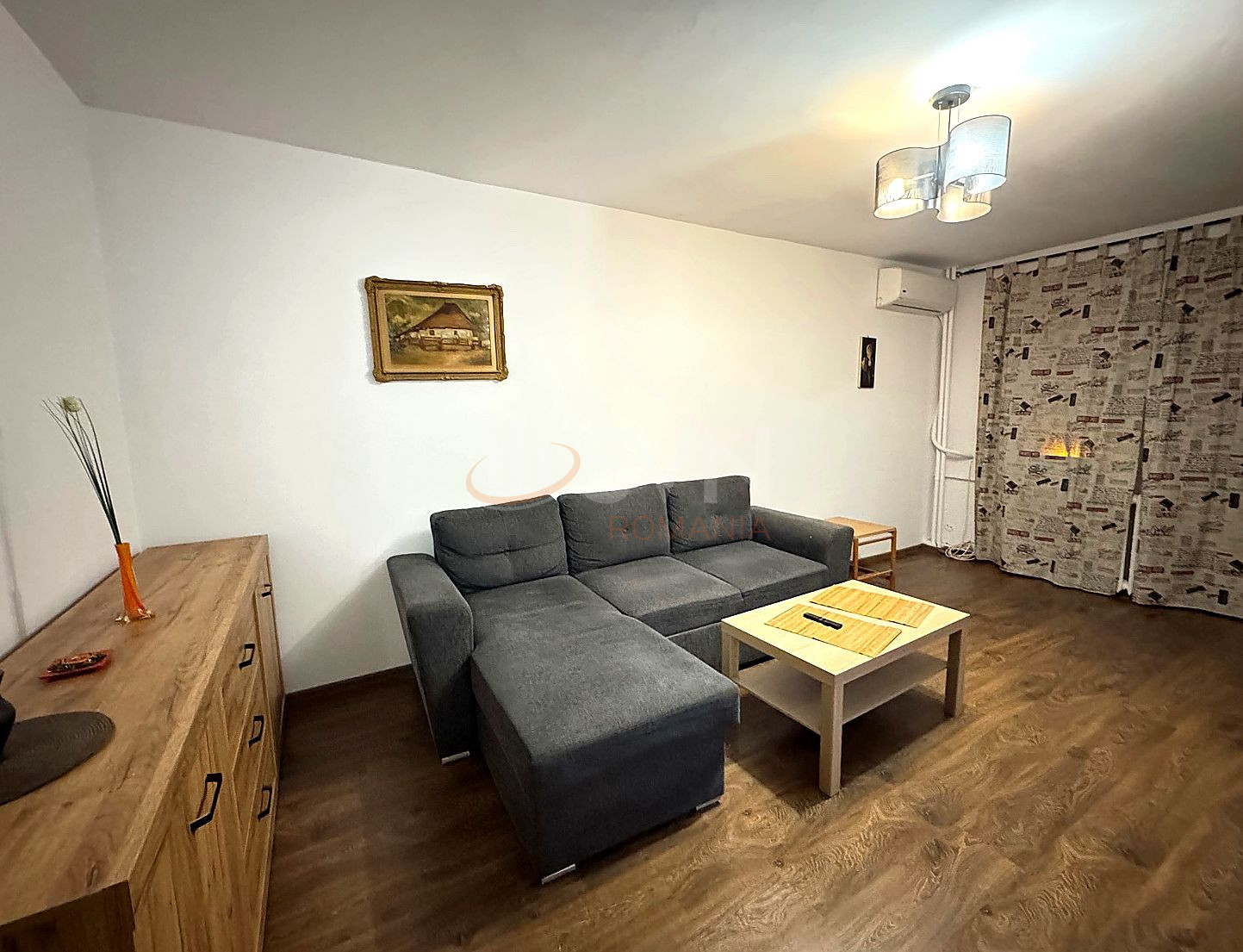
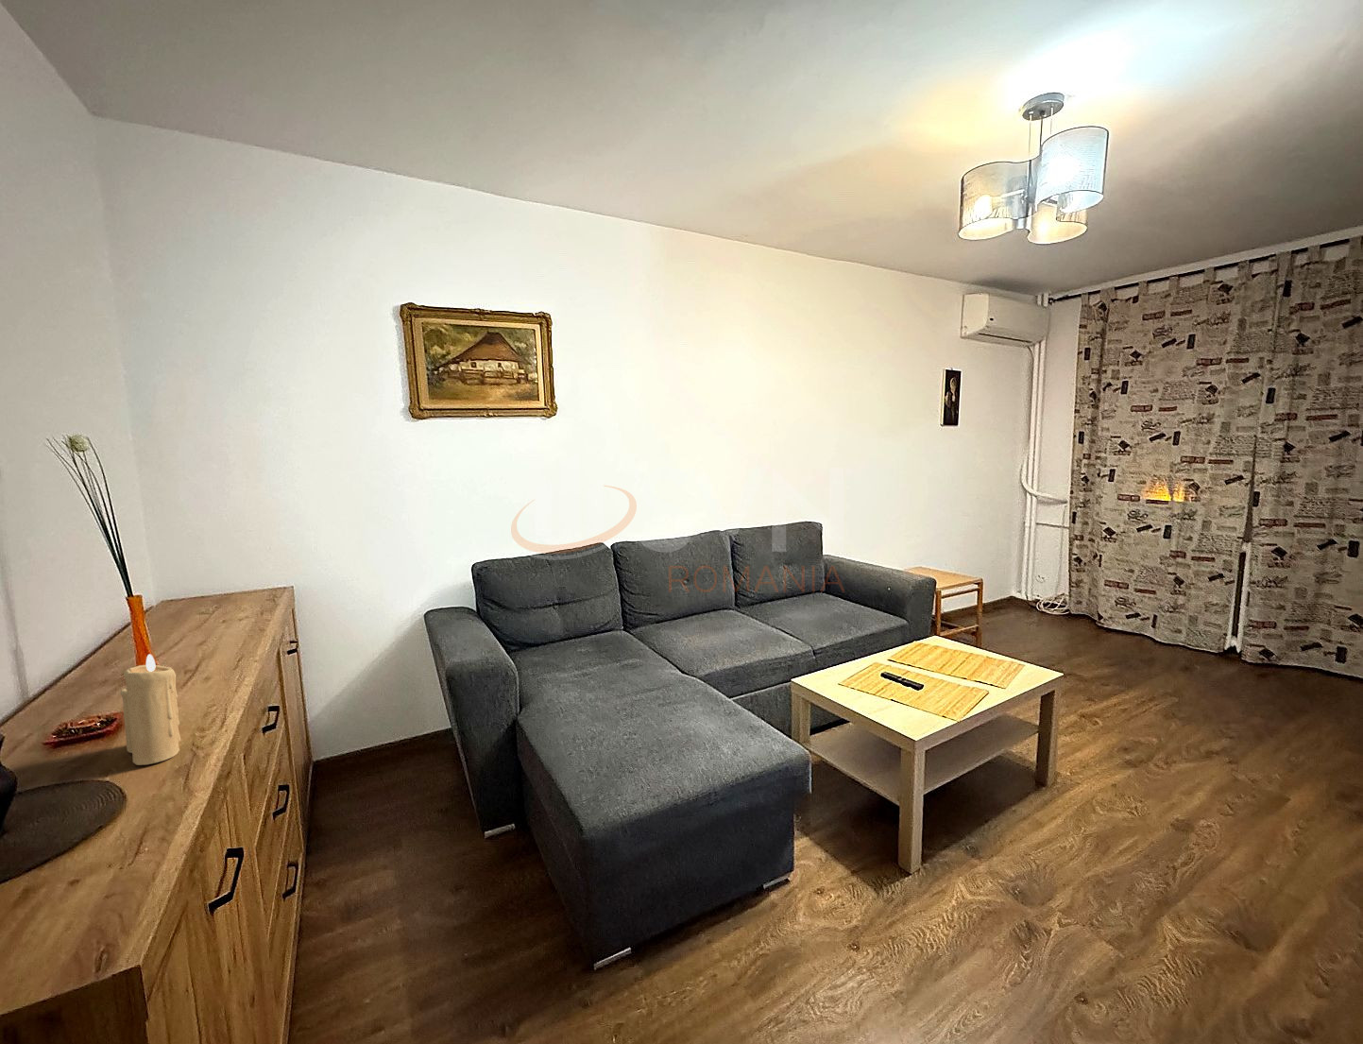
+ candle (149, 701)
